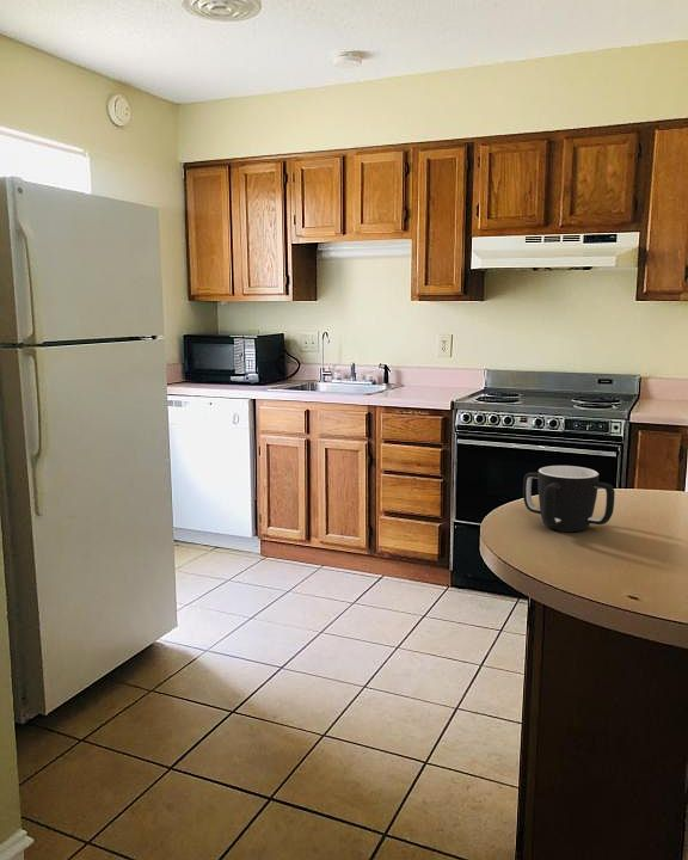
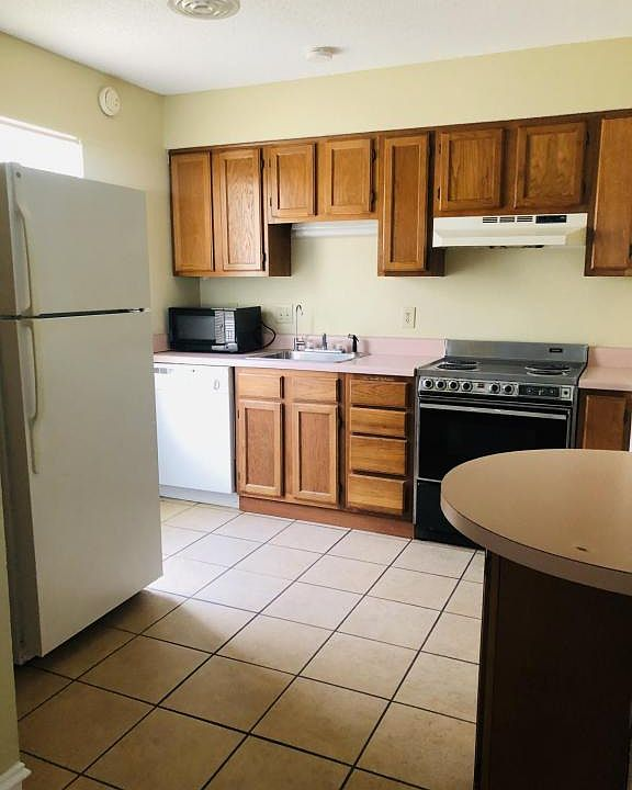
- mug (566, 498)
